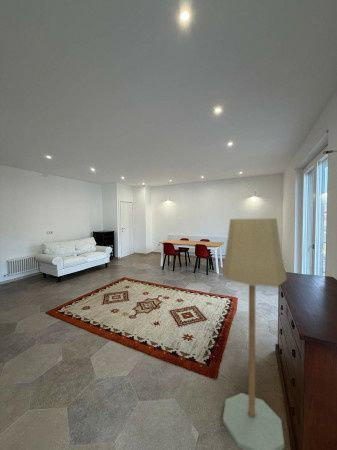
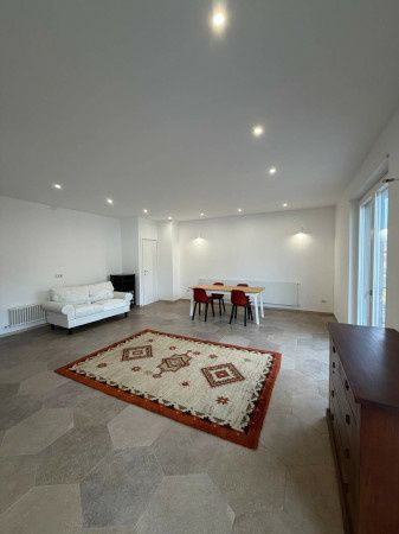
- floor lamp (252, 322)
